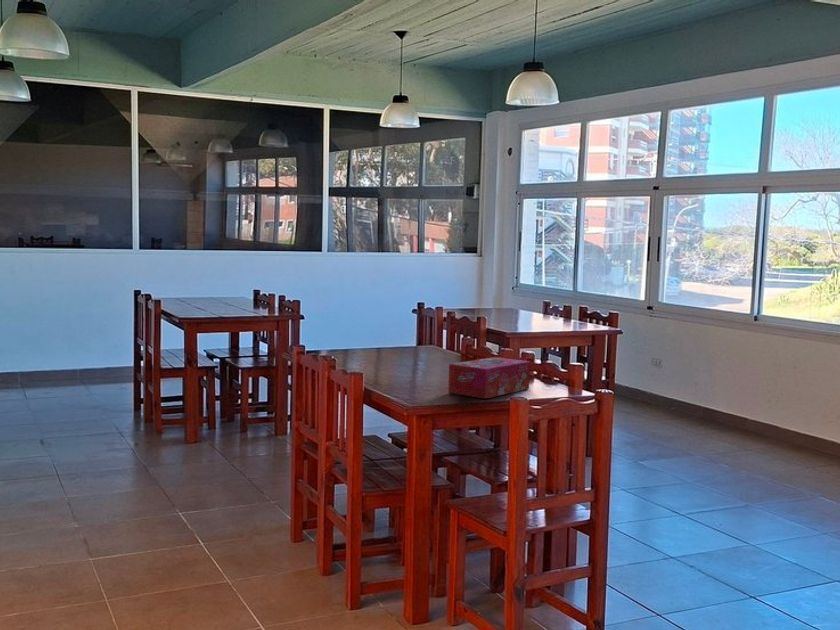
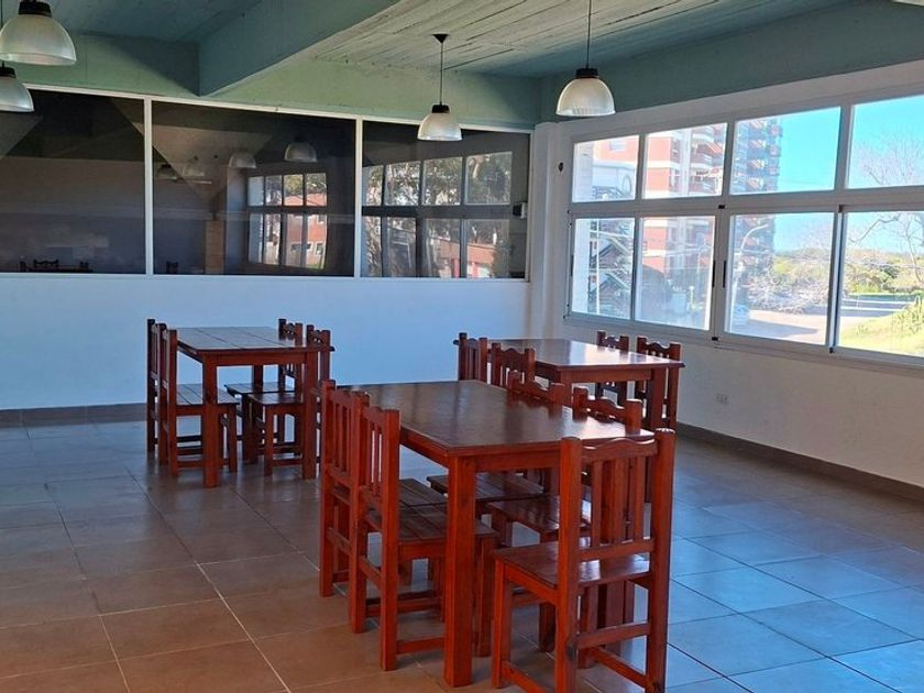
- tissue box (490, 376)
